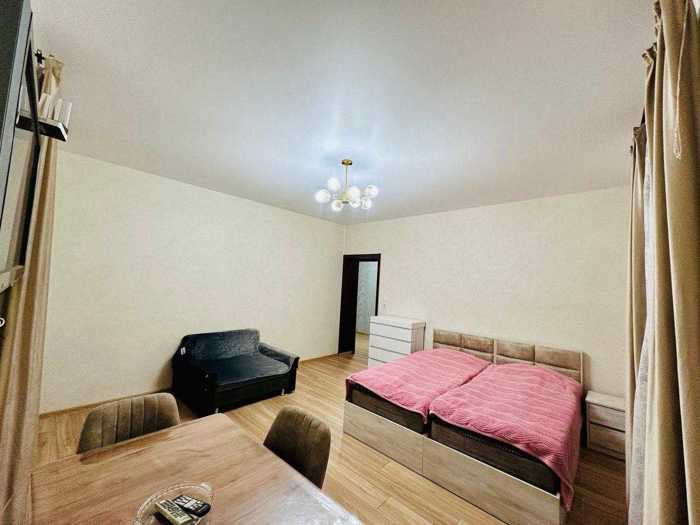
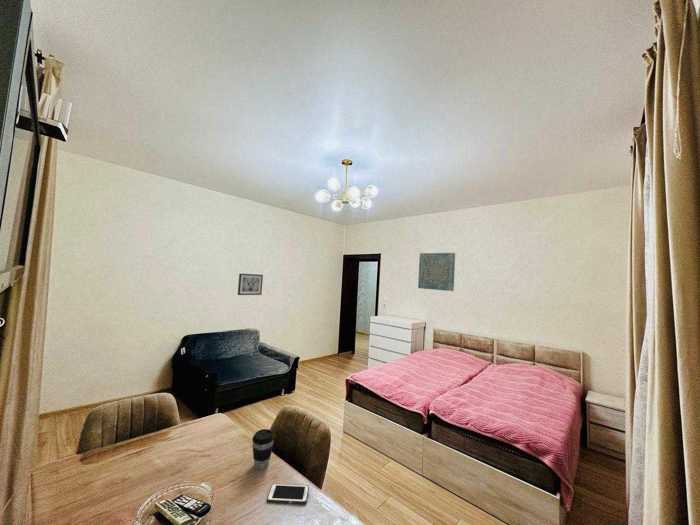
+ wall art (435, 271)
+ wall art (250, 284)
+ coffee cup (262, 449)
+ cell phone (288, 493)
